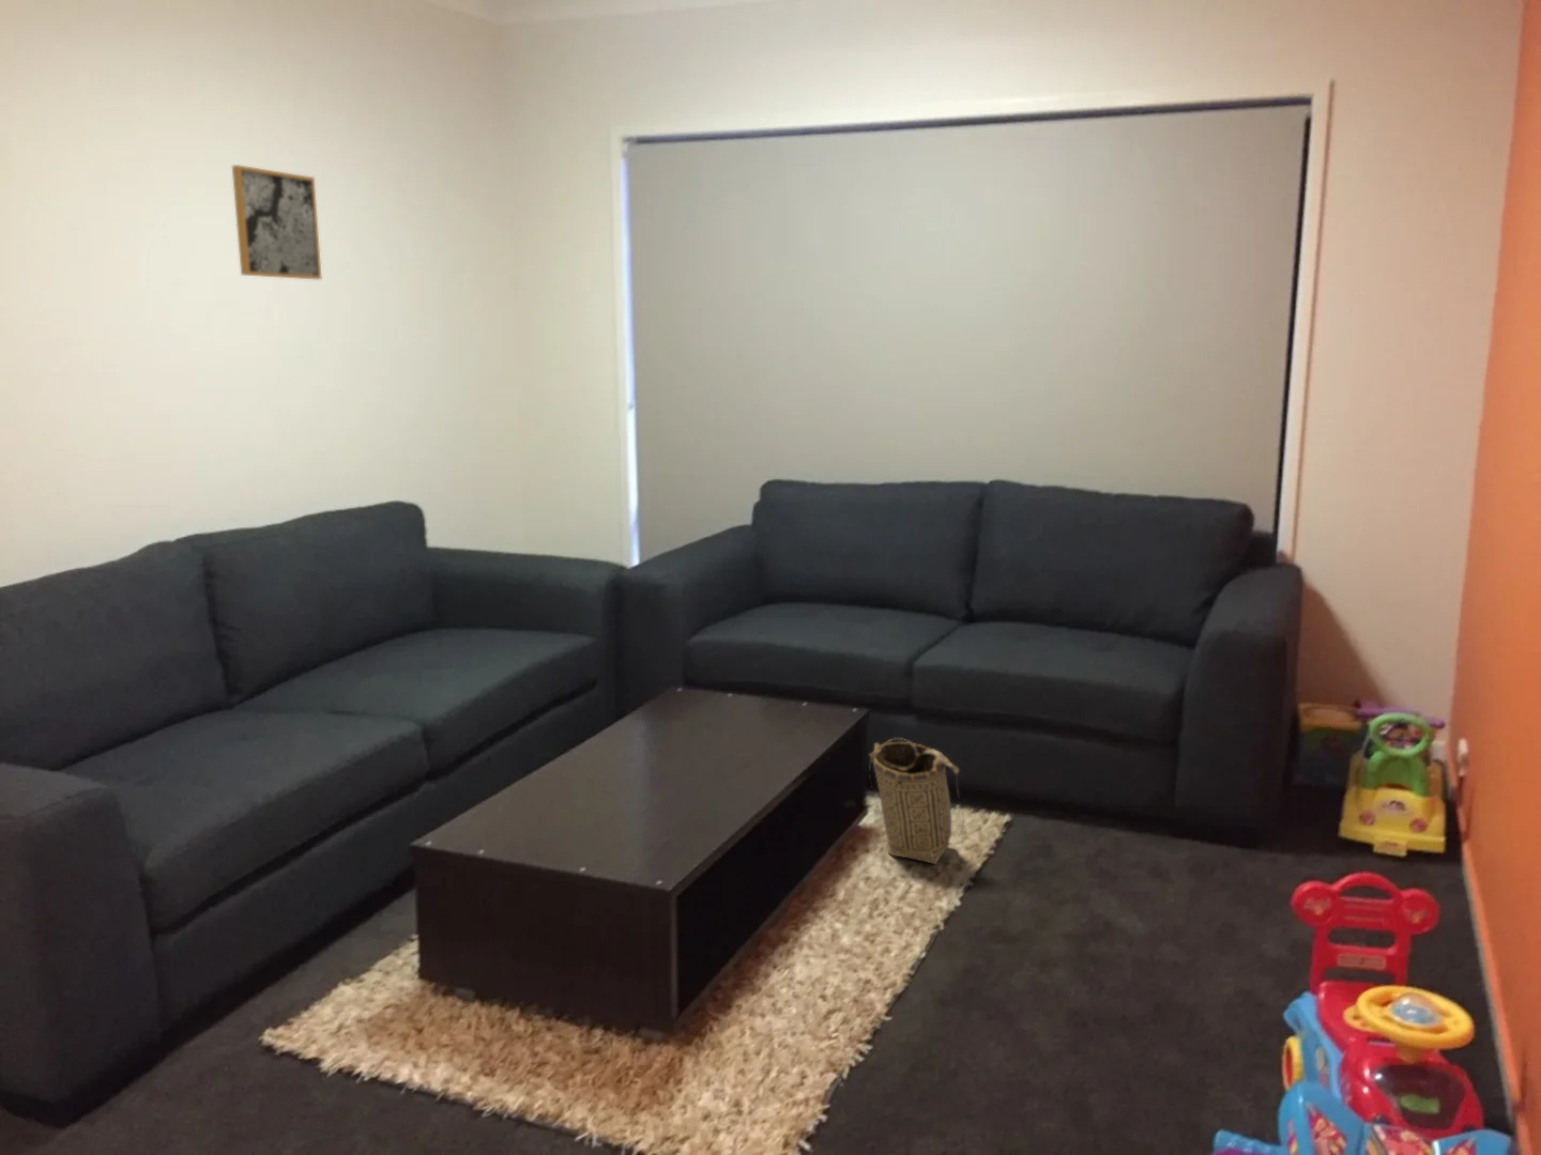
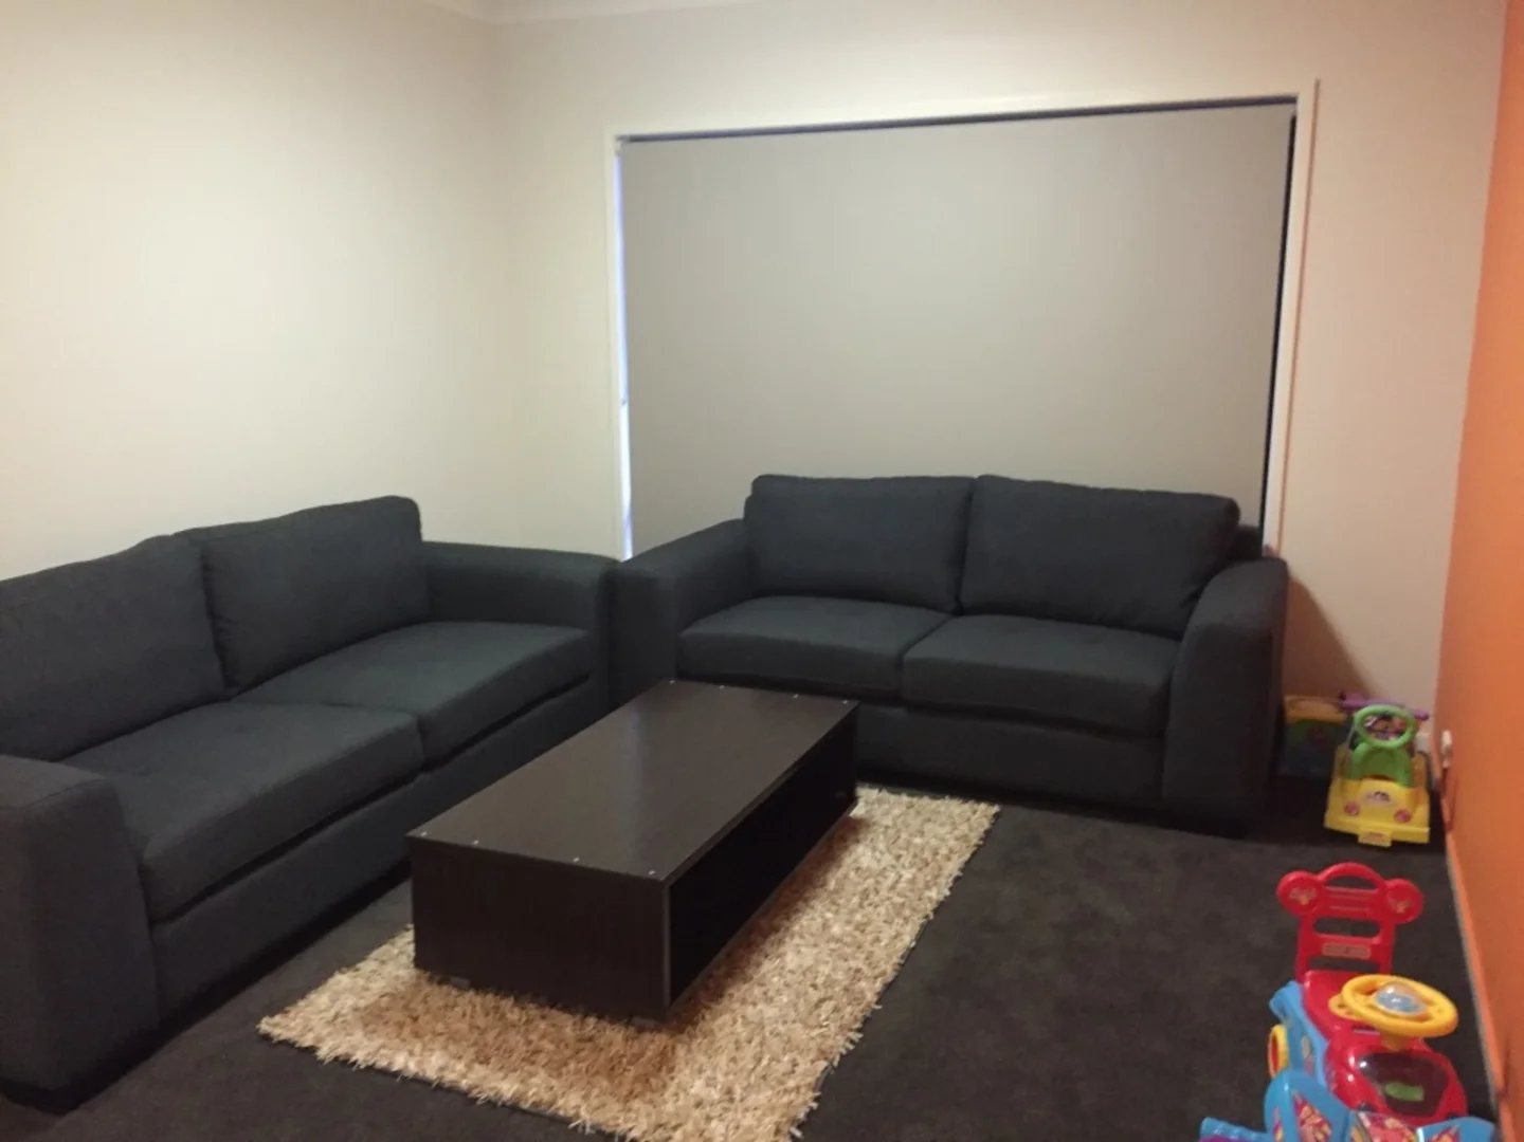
- basket (919, 797)
- wall art (278, 224)
